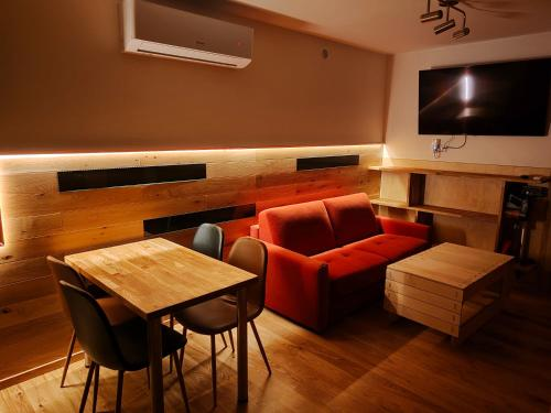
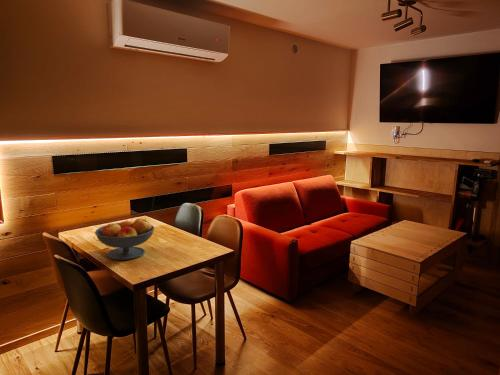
+ fruit bowl (125, 237)
